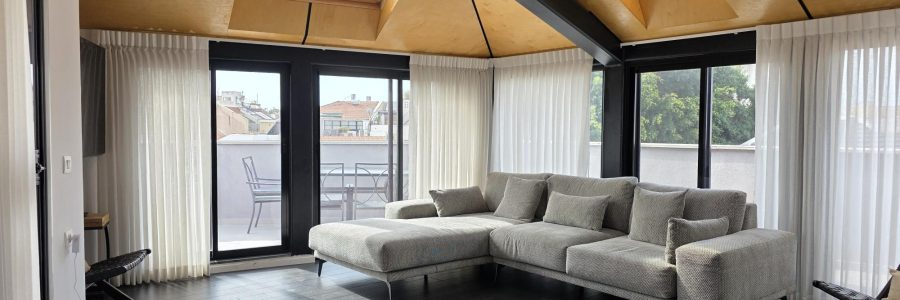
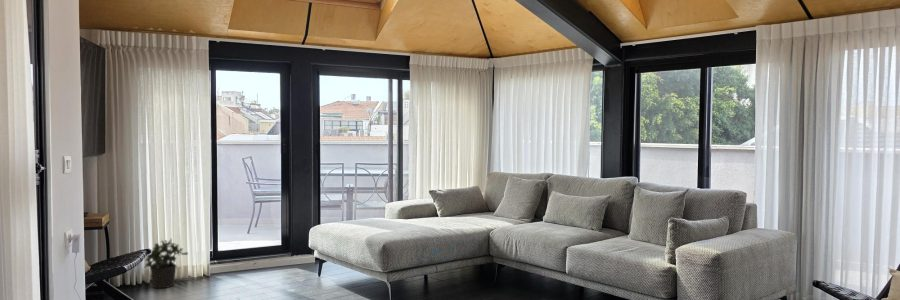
+ potted plant (165, 262)
